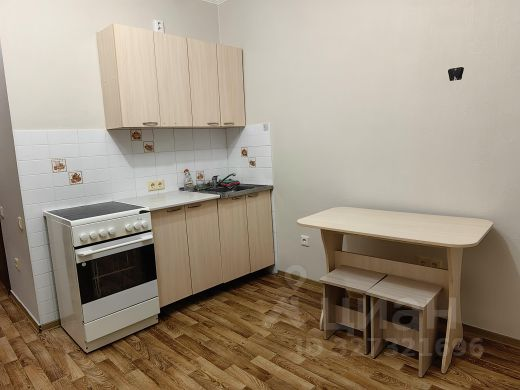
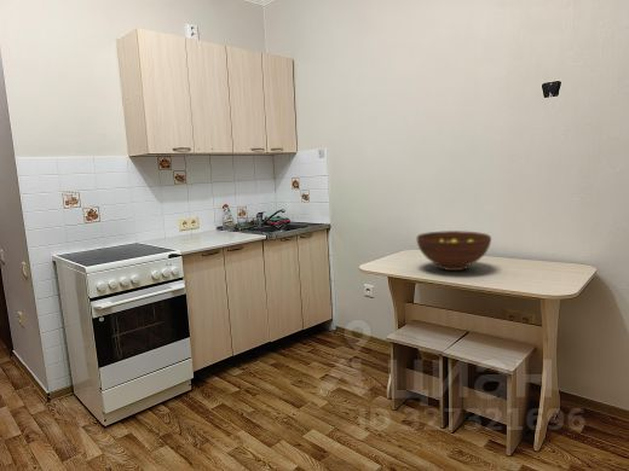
+ fruit bowl (452, 251)
